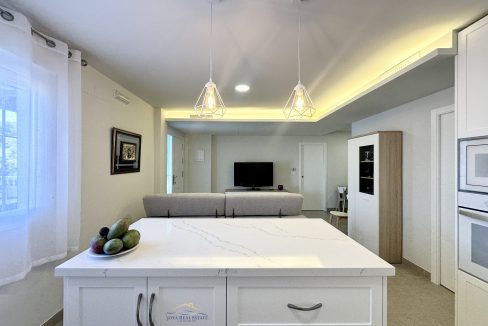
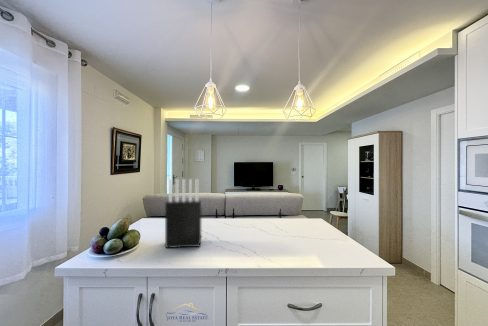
+ knife block (184, 210)
